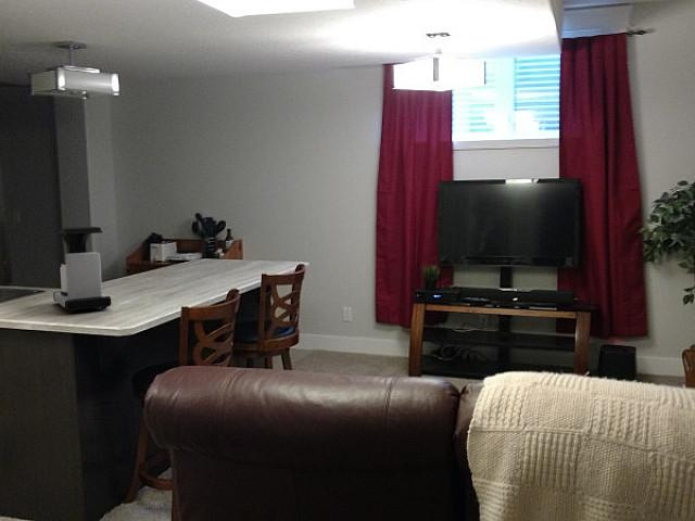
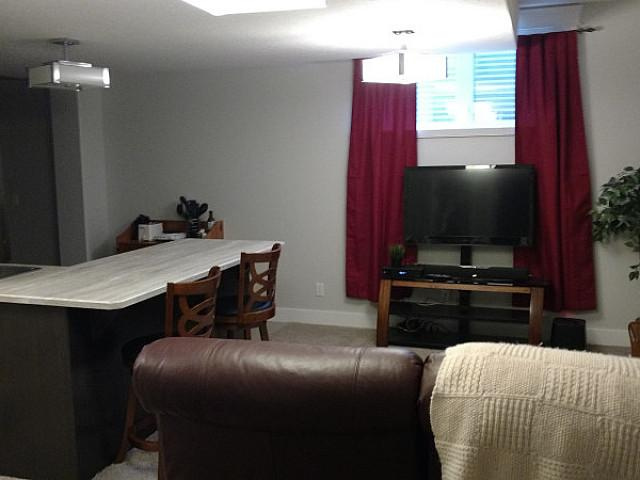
- coffee maker (79, 266)
